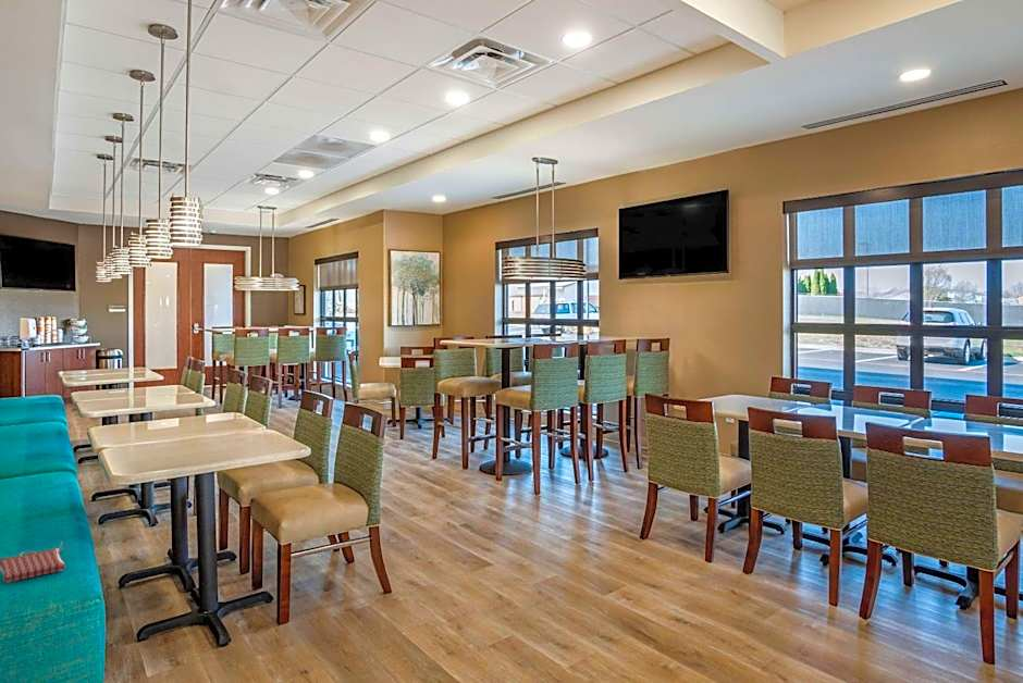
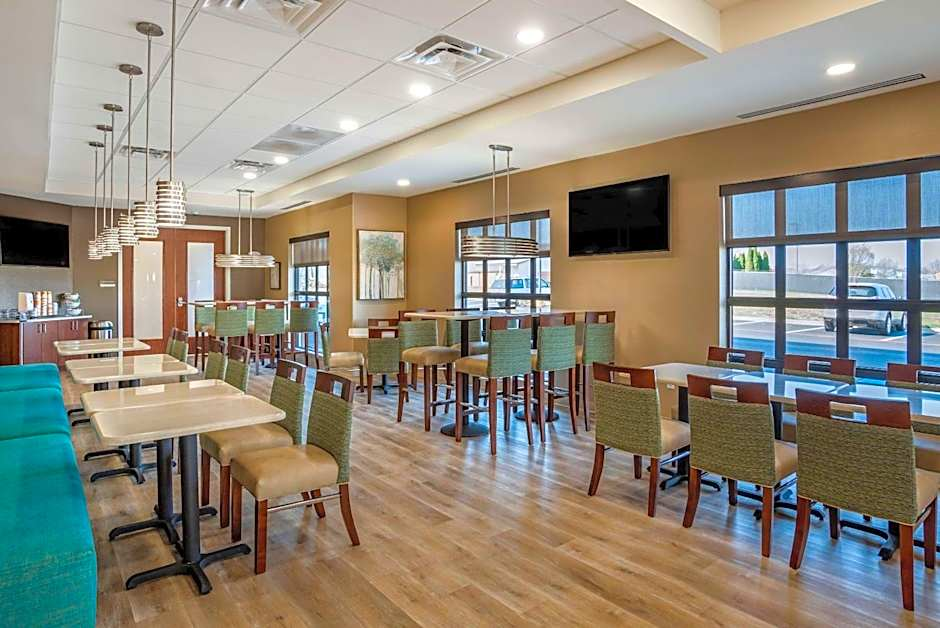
- handbag (35, 557)
